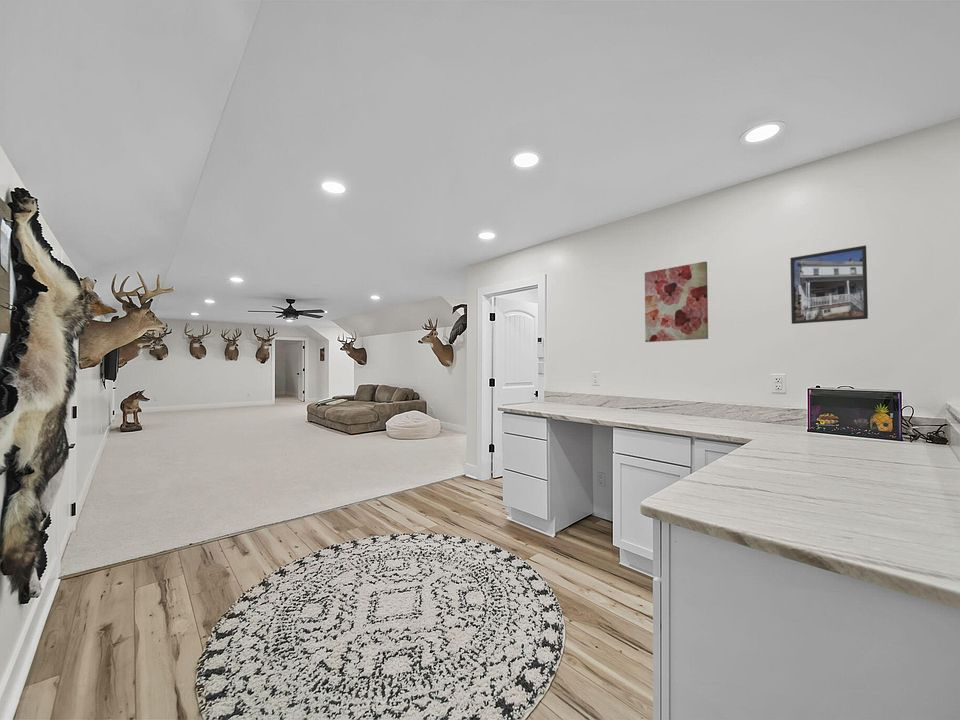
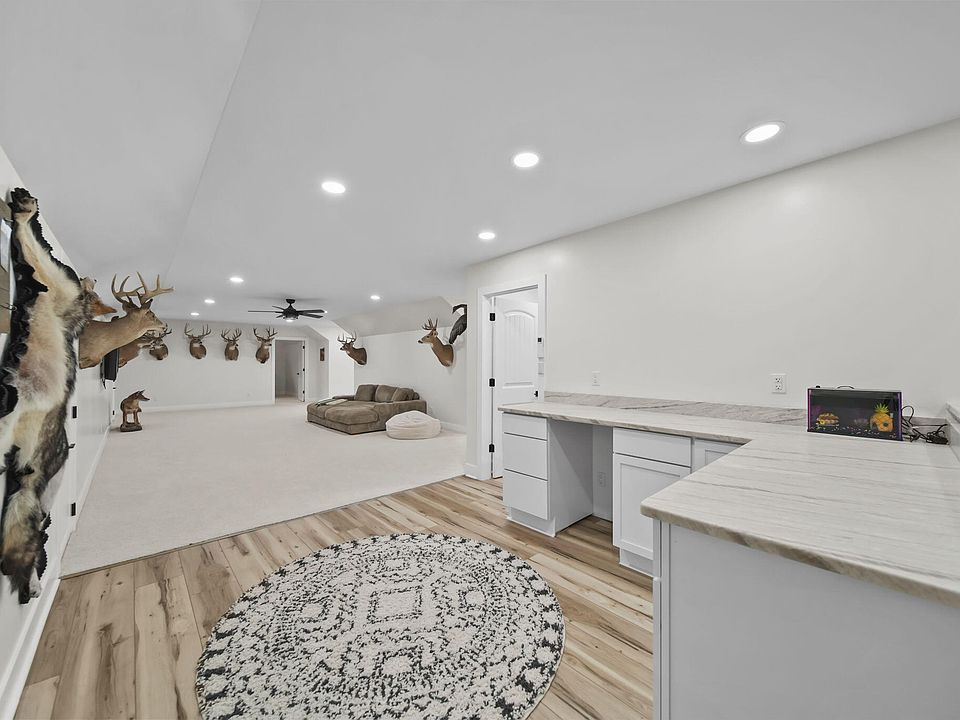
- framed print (827, 286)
- wall art (674, 303)
